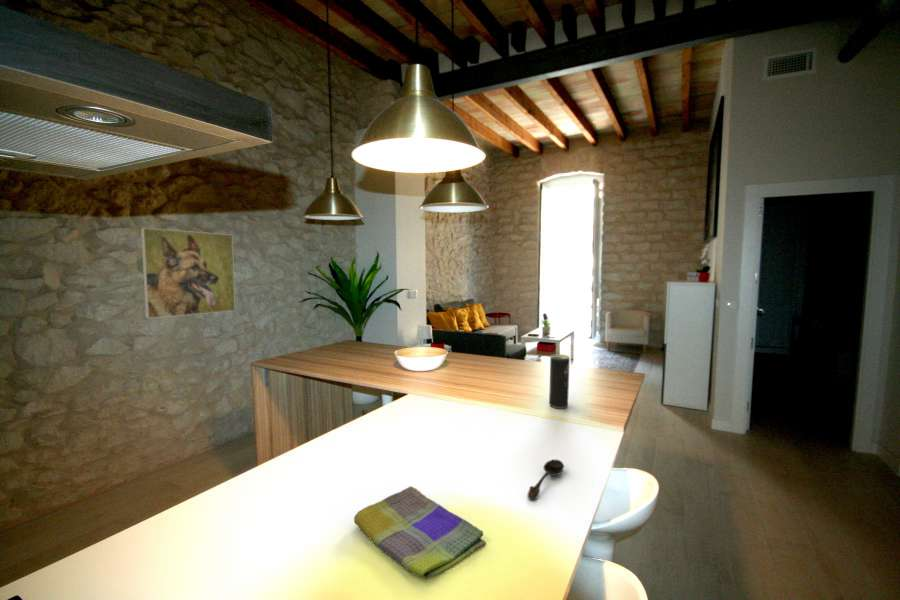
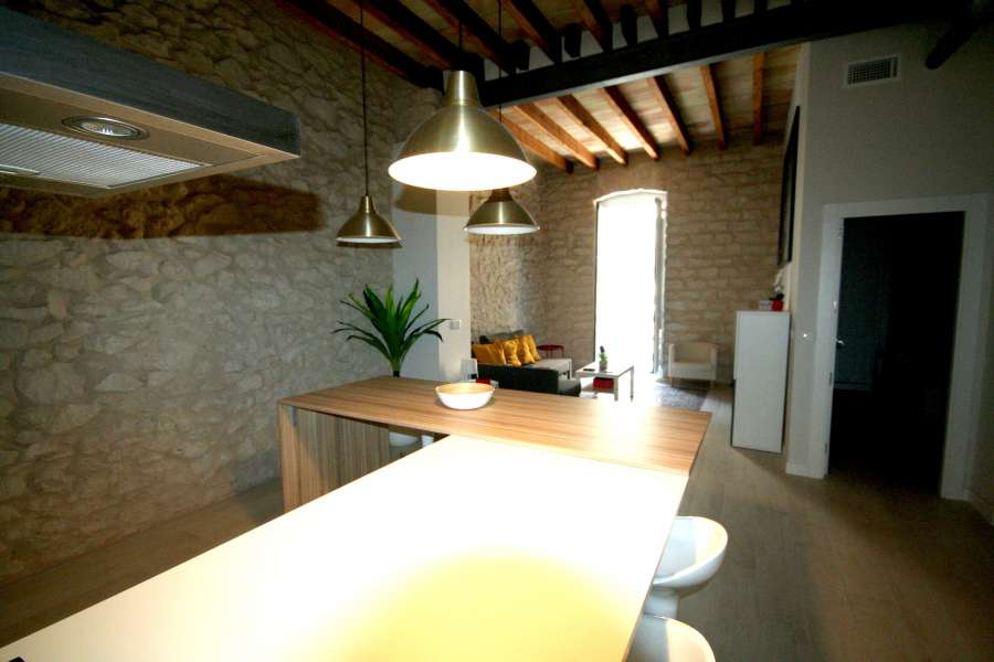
- beverage can (559, 381)
- dish towel (416, 526)
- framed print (192, 273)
- spoon (544, 477)
